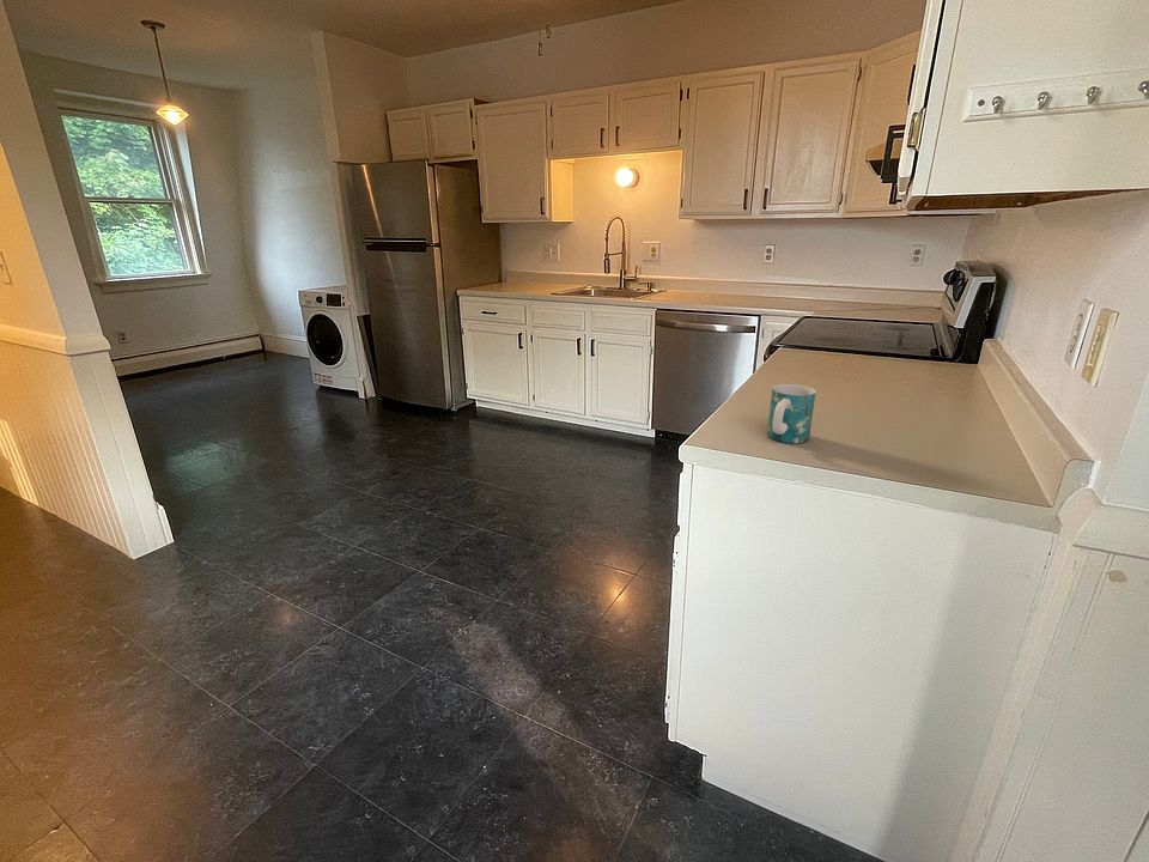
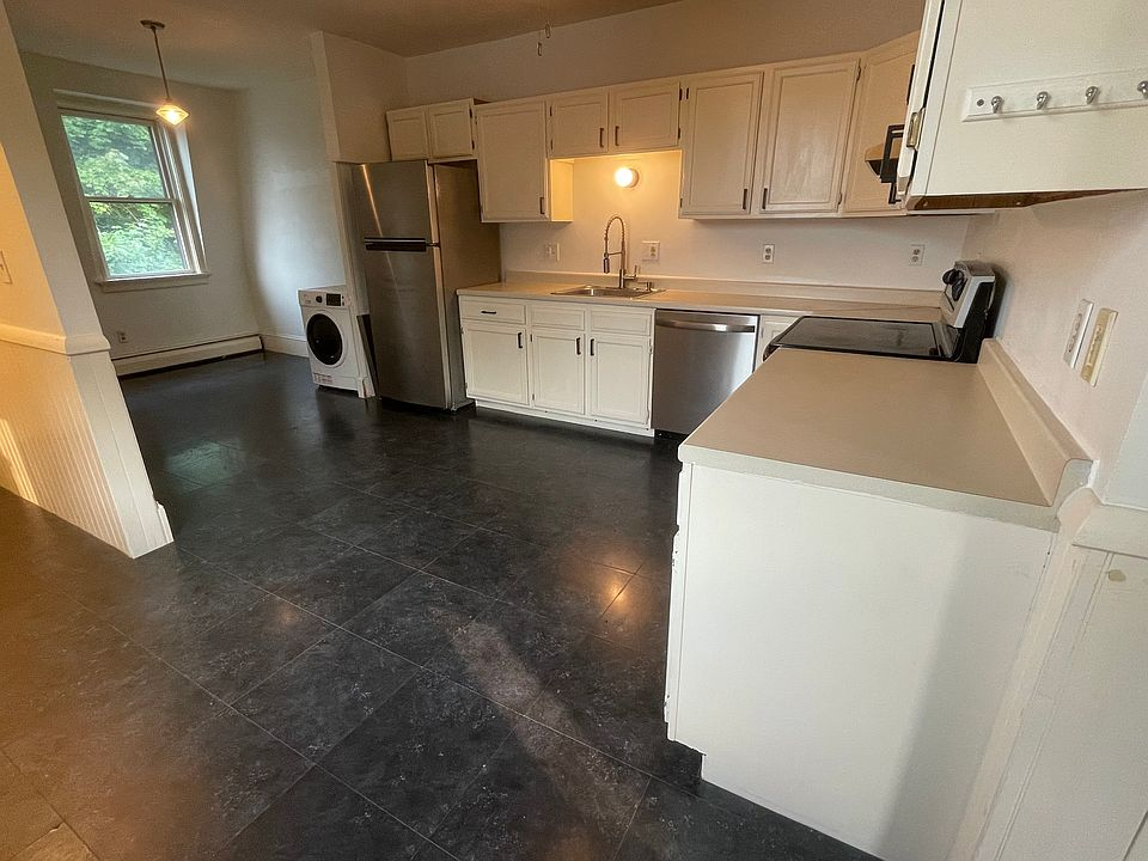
- mug (788, 415)
